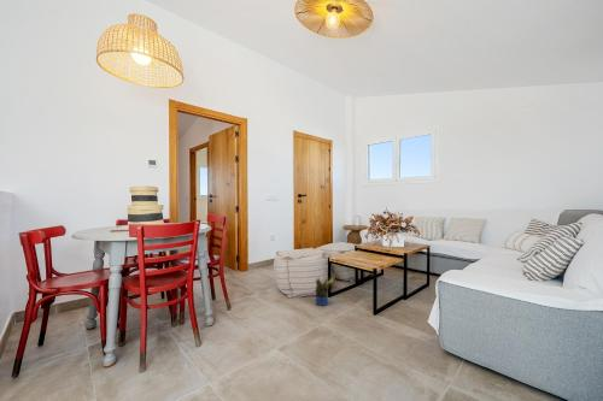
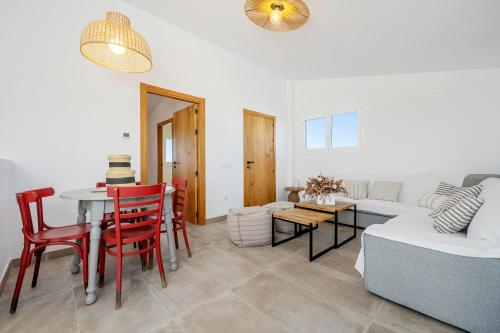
- potted plant (324, 287)
